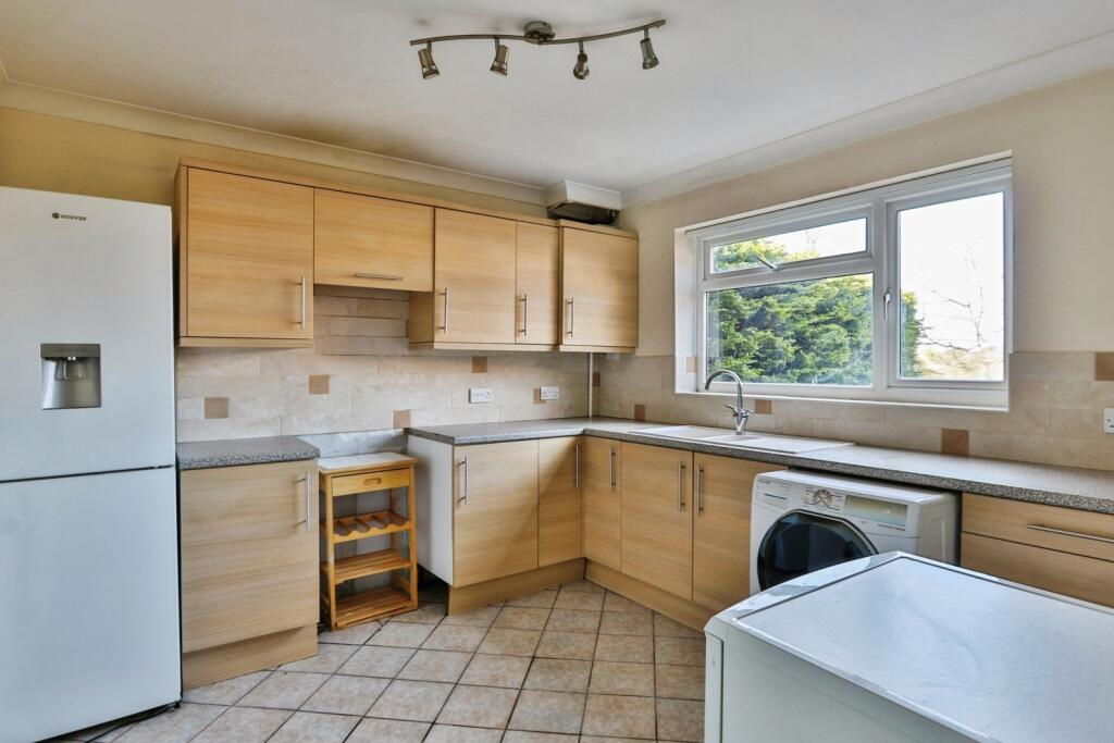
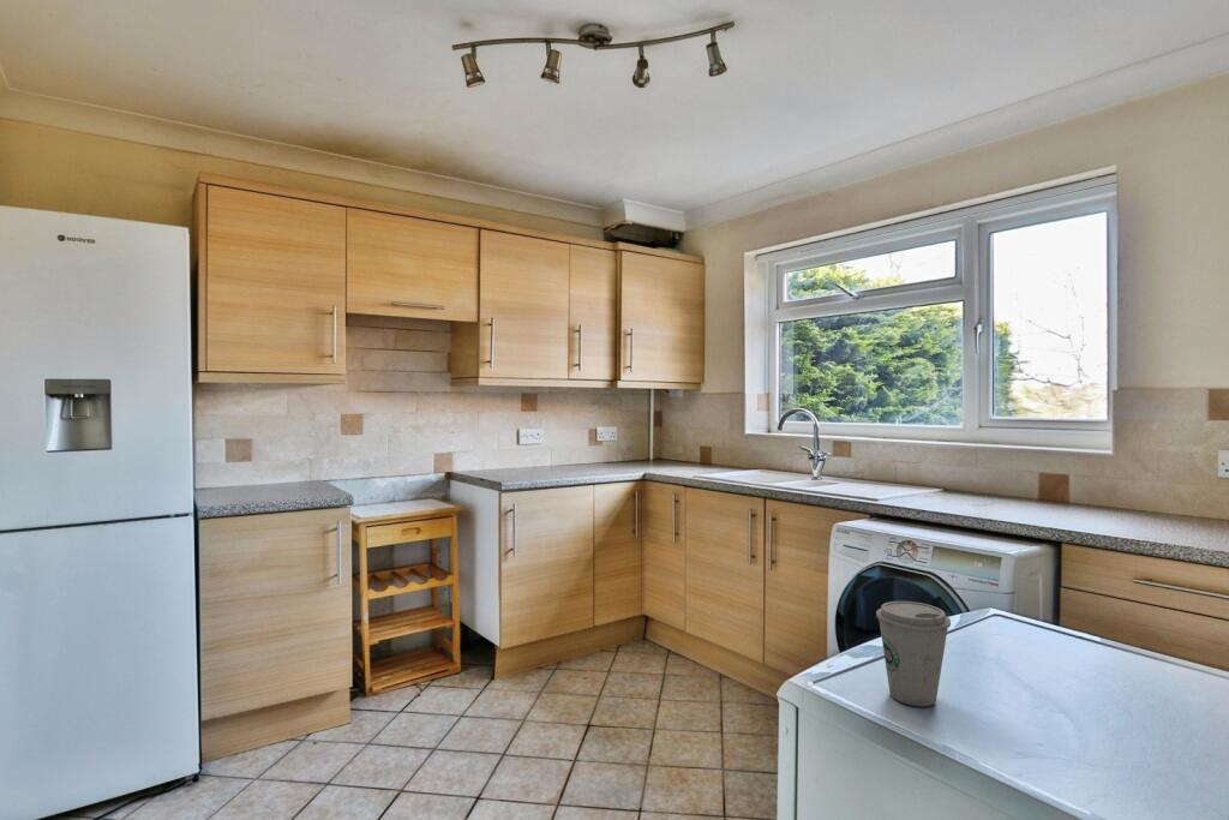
+ coffee cup (912, 653)
